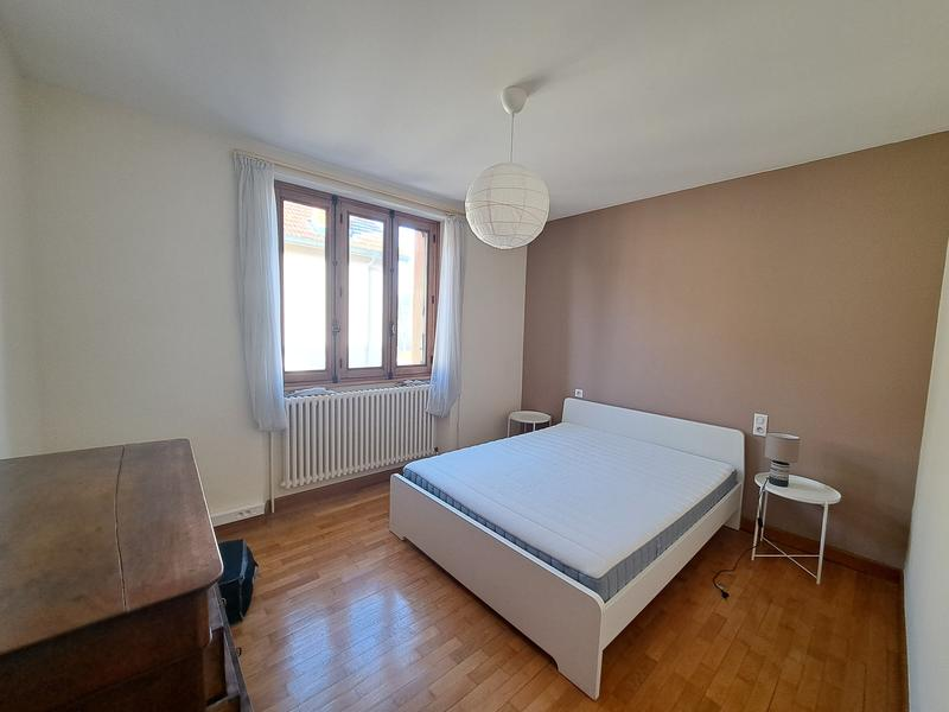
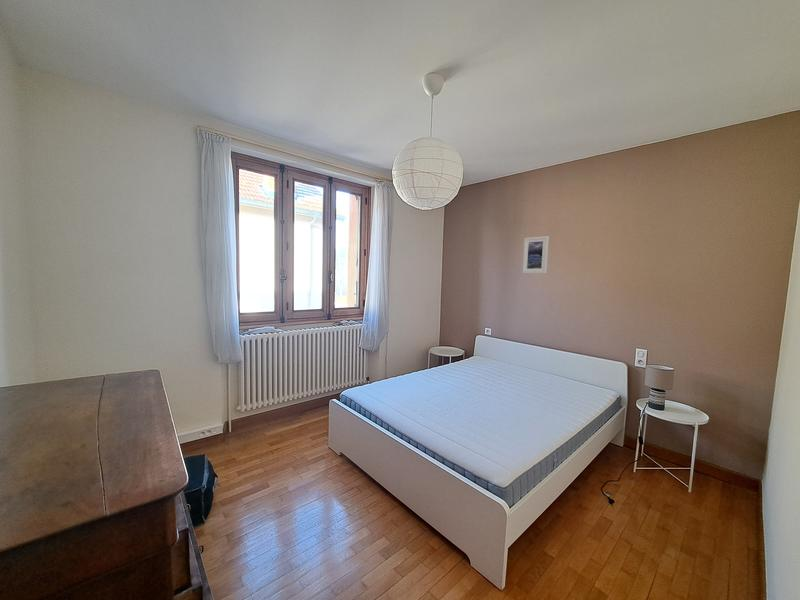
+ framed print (535, 255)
